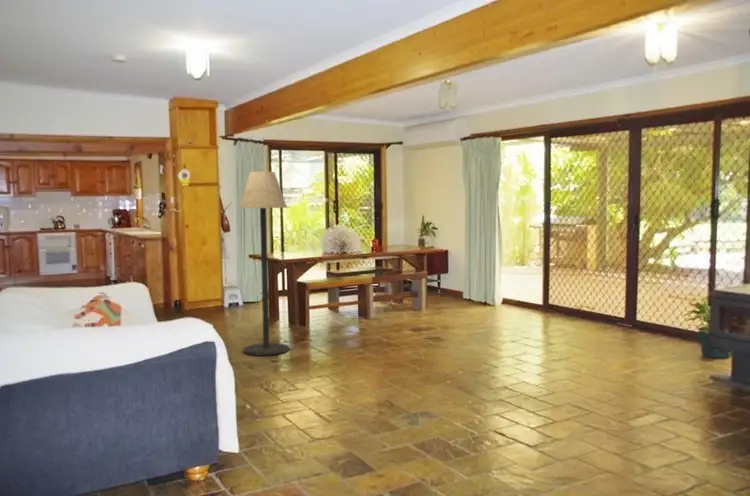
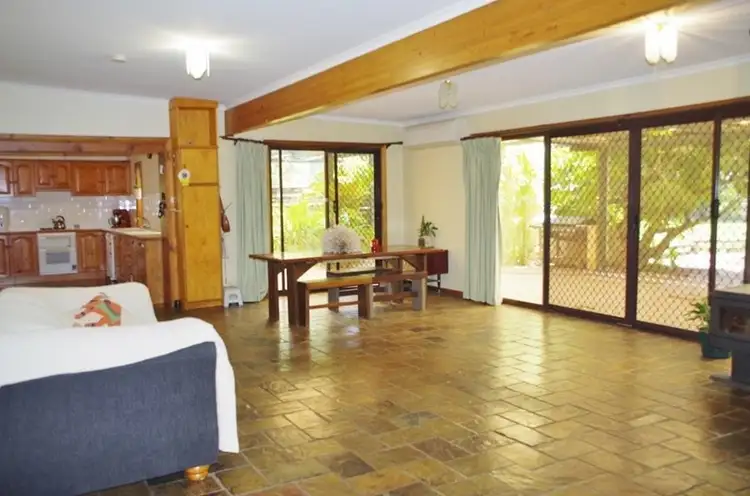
- floor lamp (264, 262)
